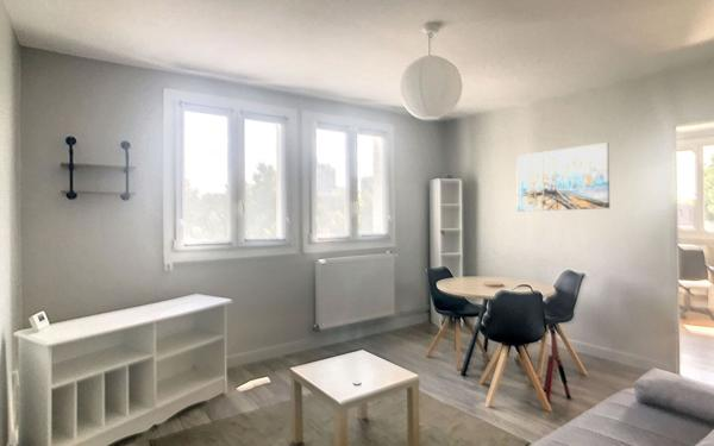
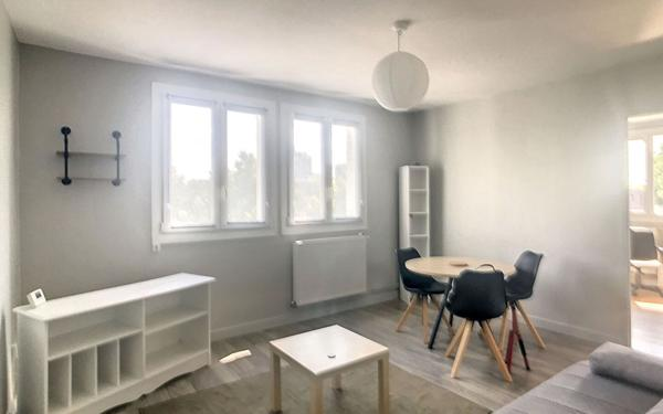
- wall art (558, 180)
